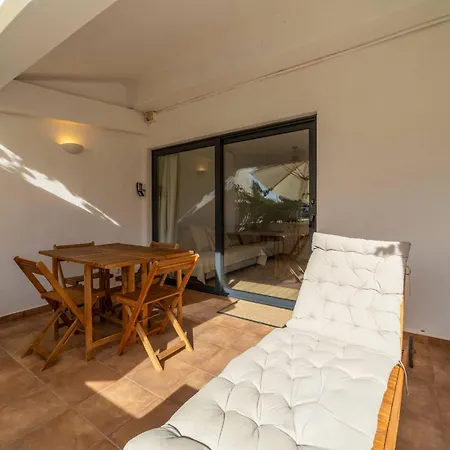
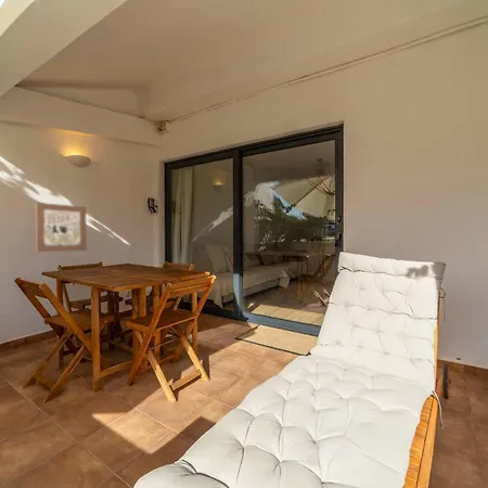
+ wall art (62, 228)
